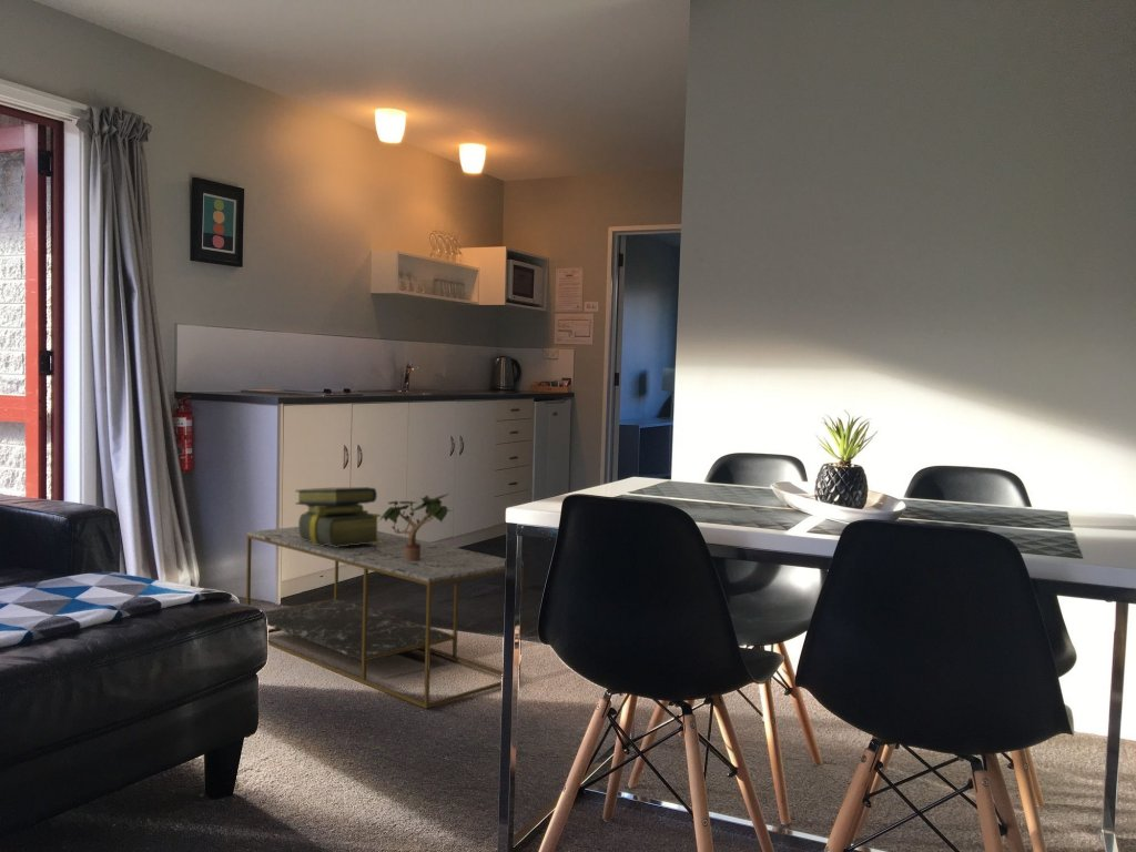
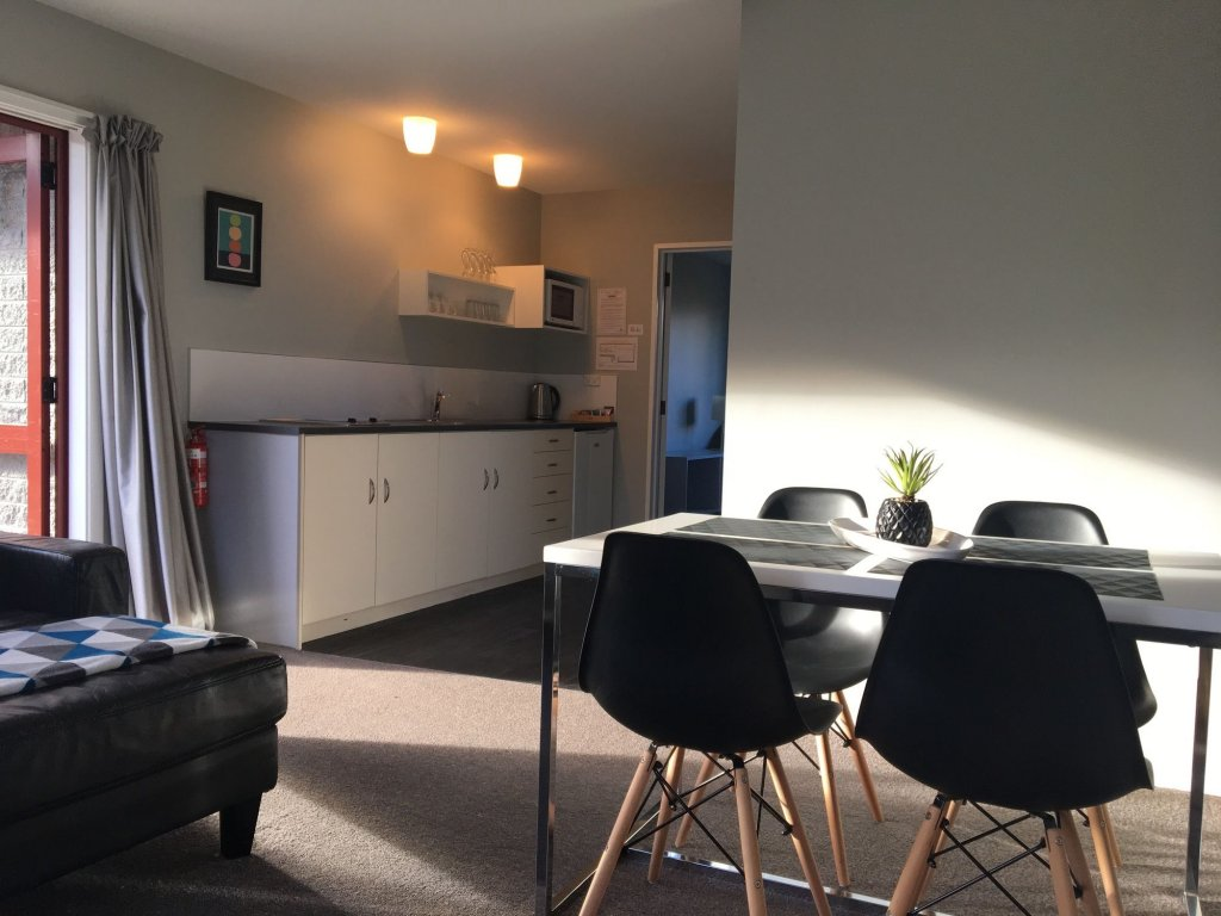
- stack of books (336, 513)
- potted plant (419, 526)
- coffee table (367, 599)
